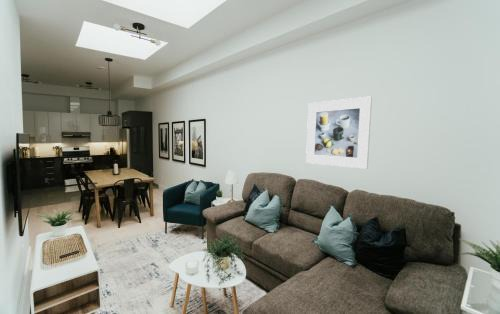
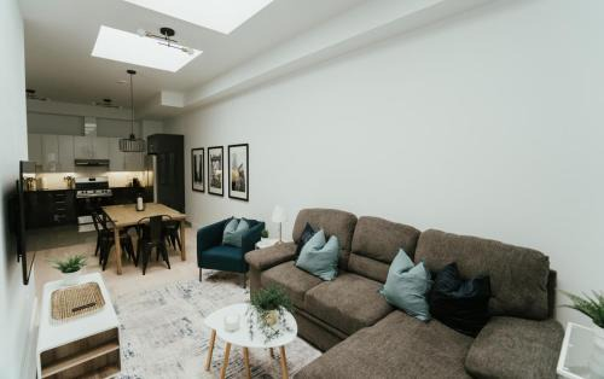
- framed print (335, 133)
